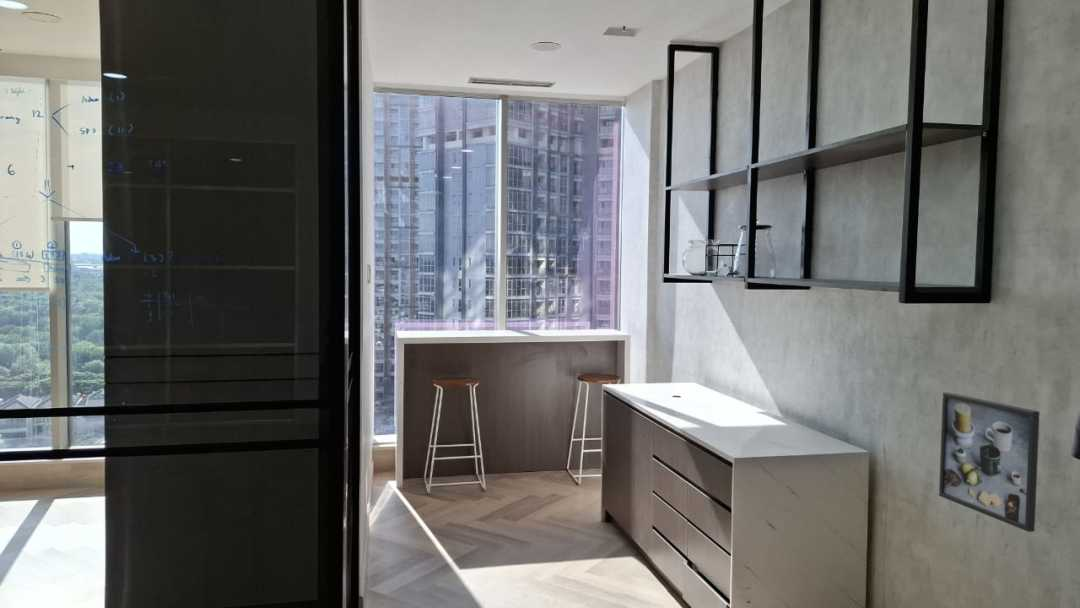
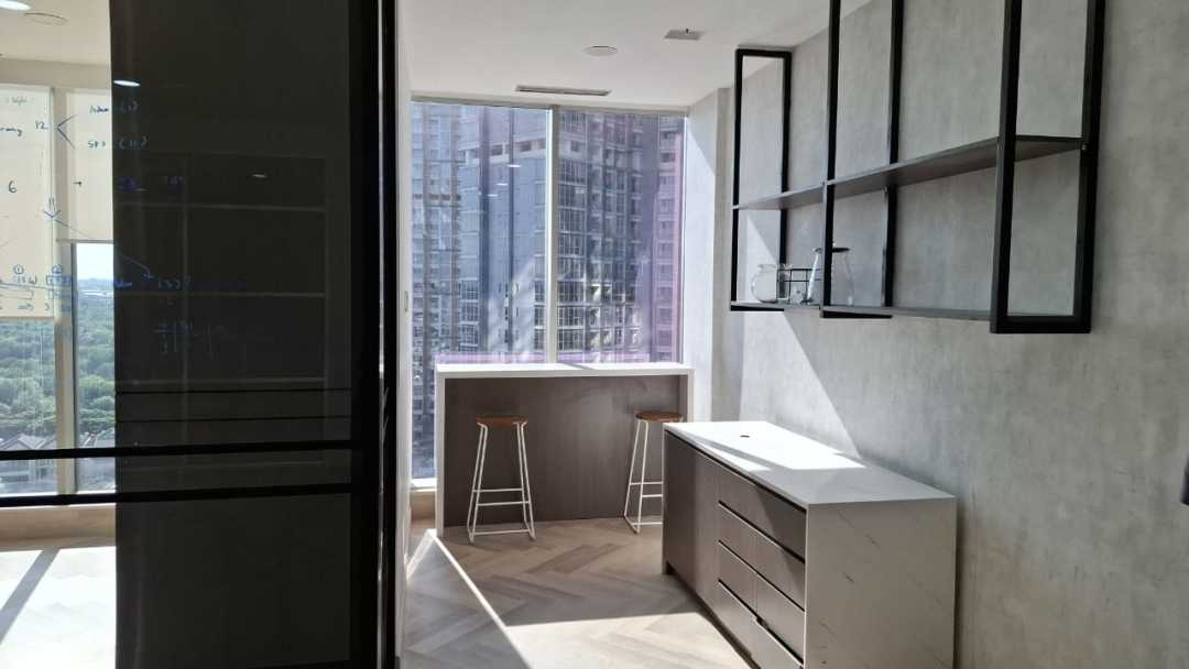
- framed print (985, 457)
